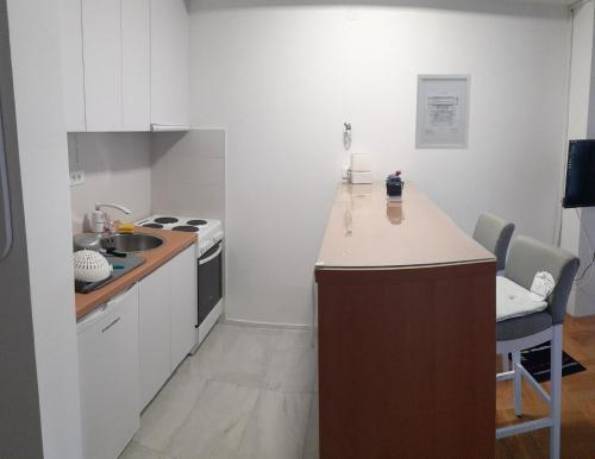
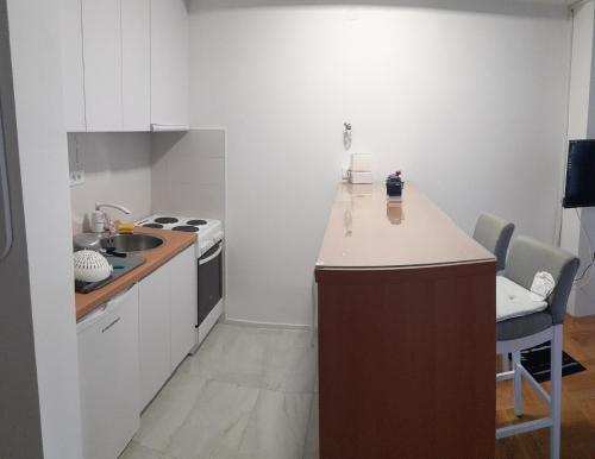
- wall art (443, 112)
